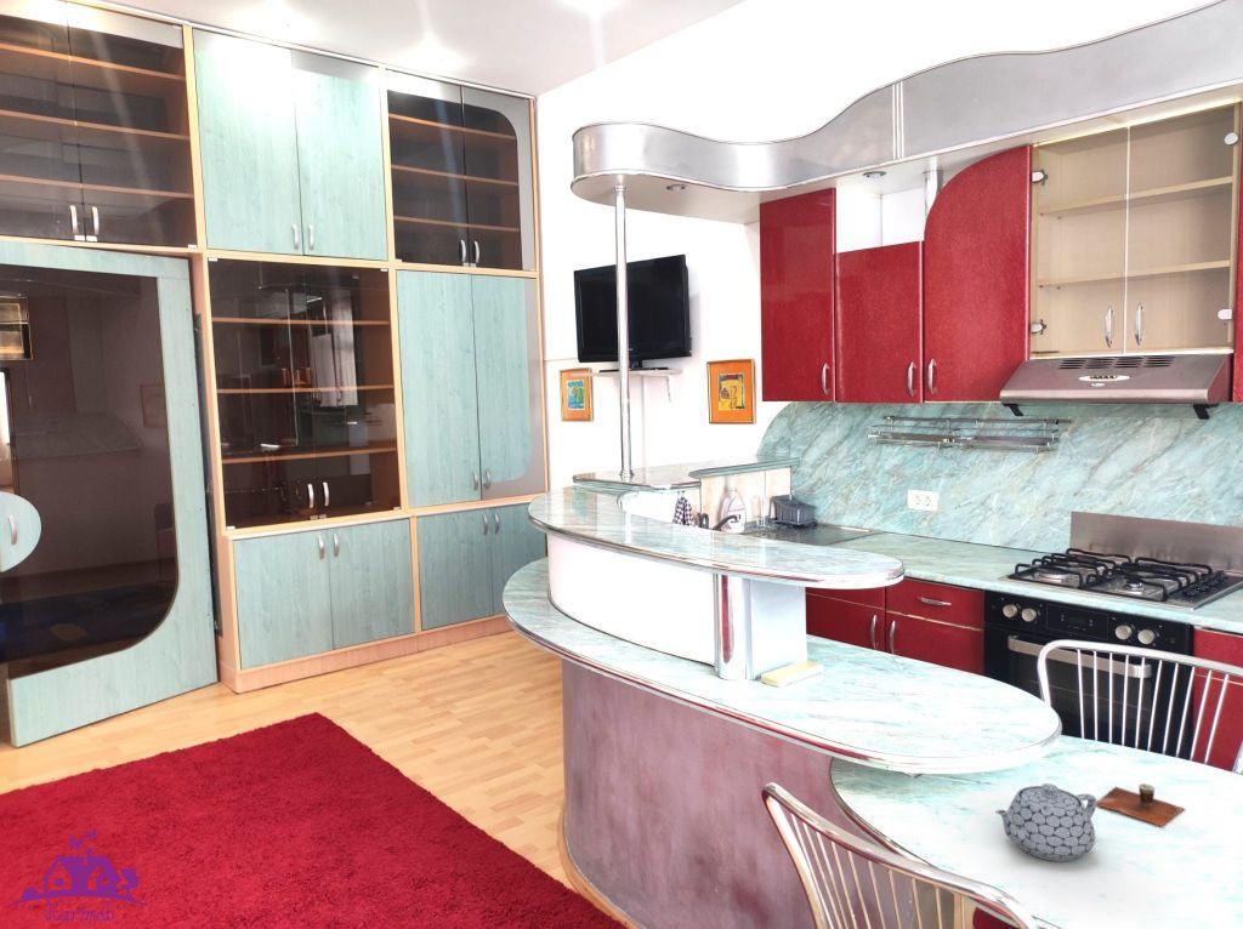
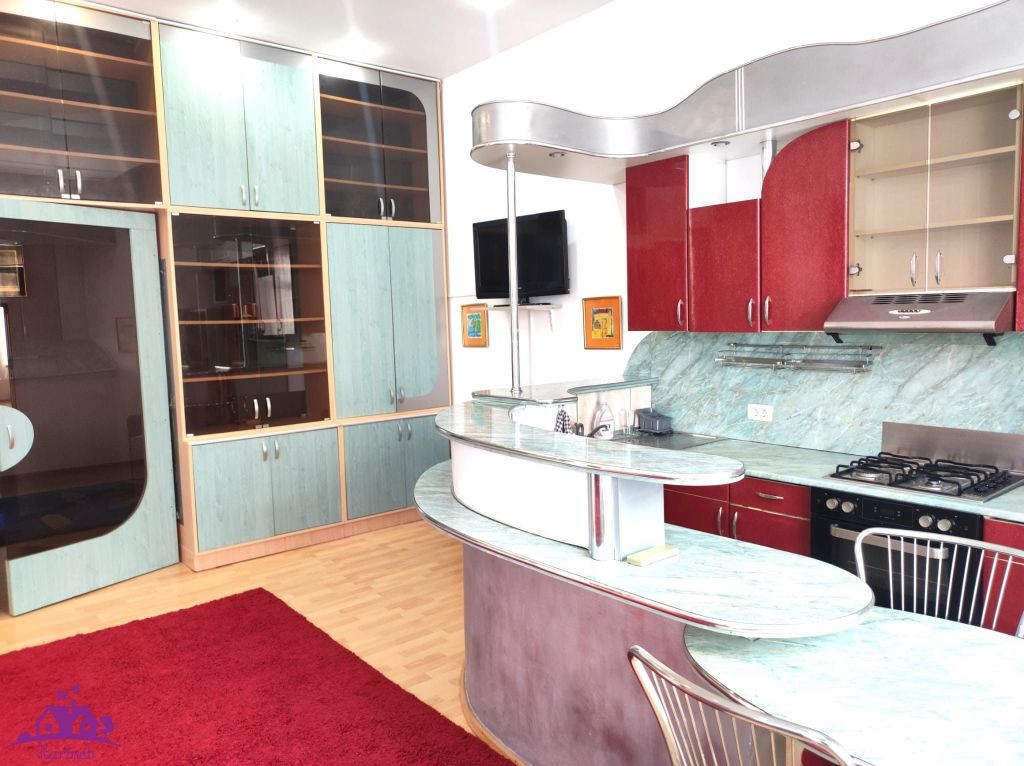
- teapot (1045, 817)
- cup (1137, 796)
